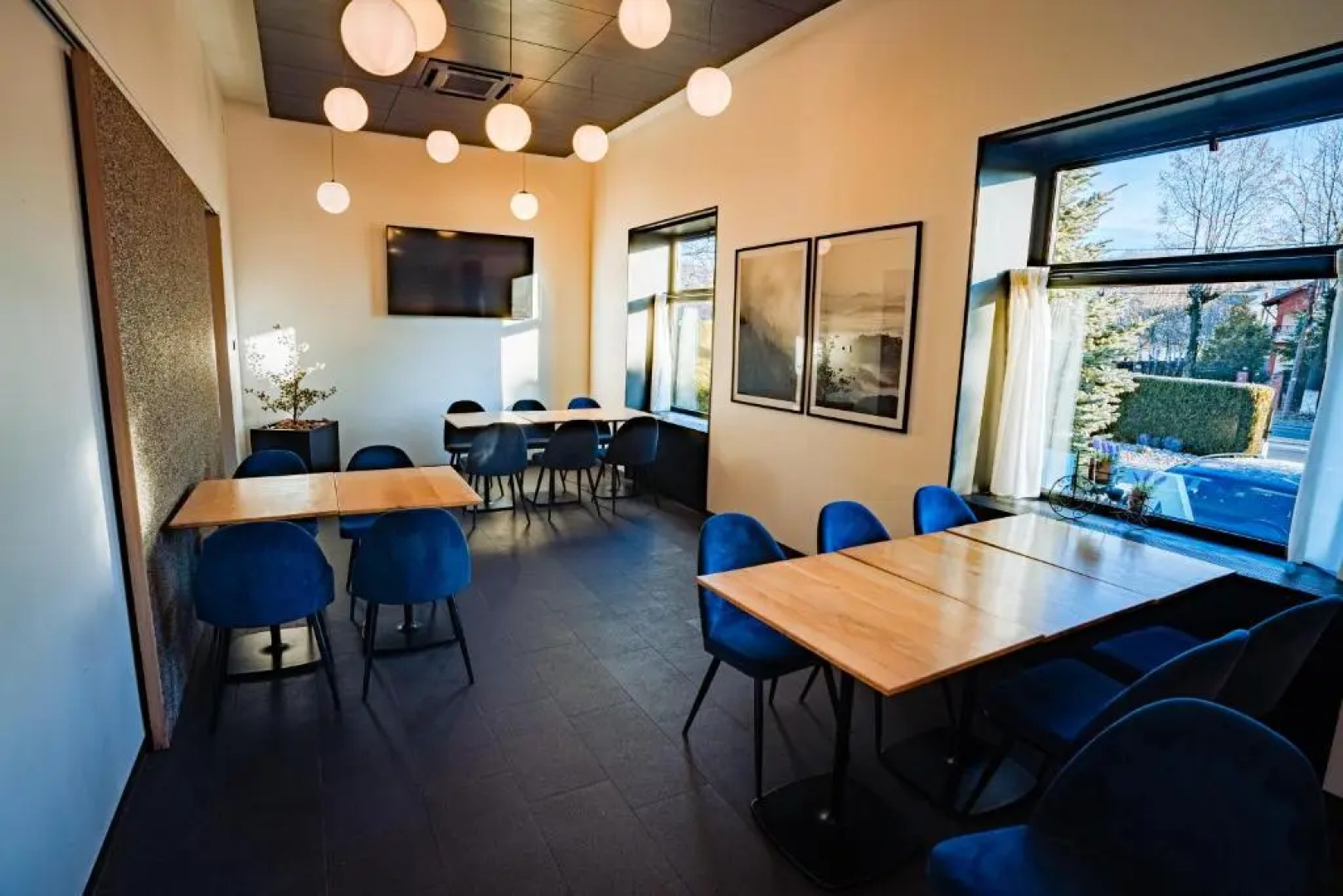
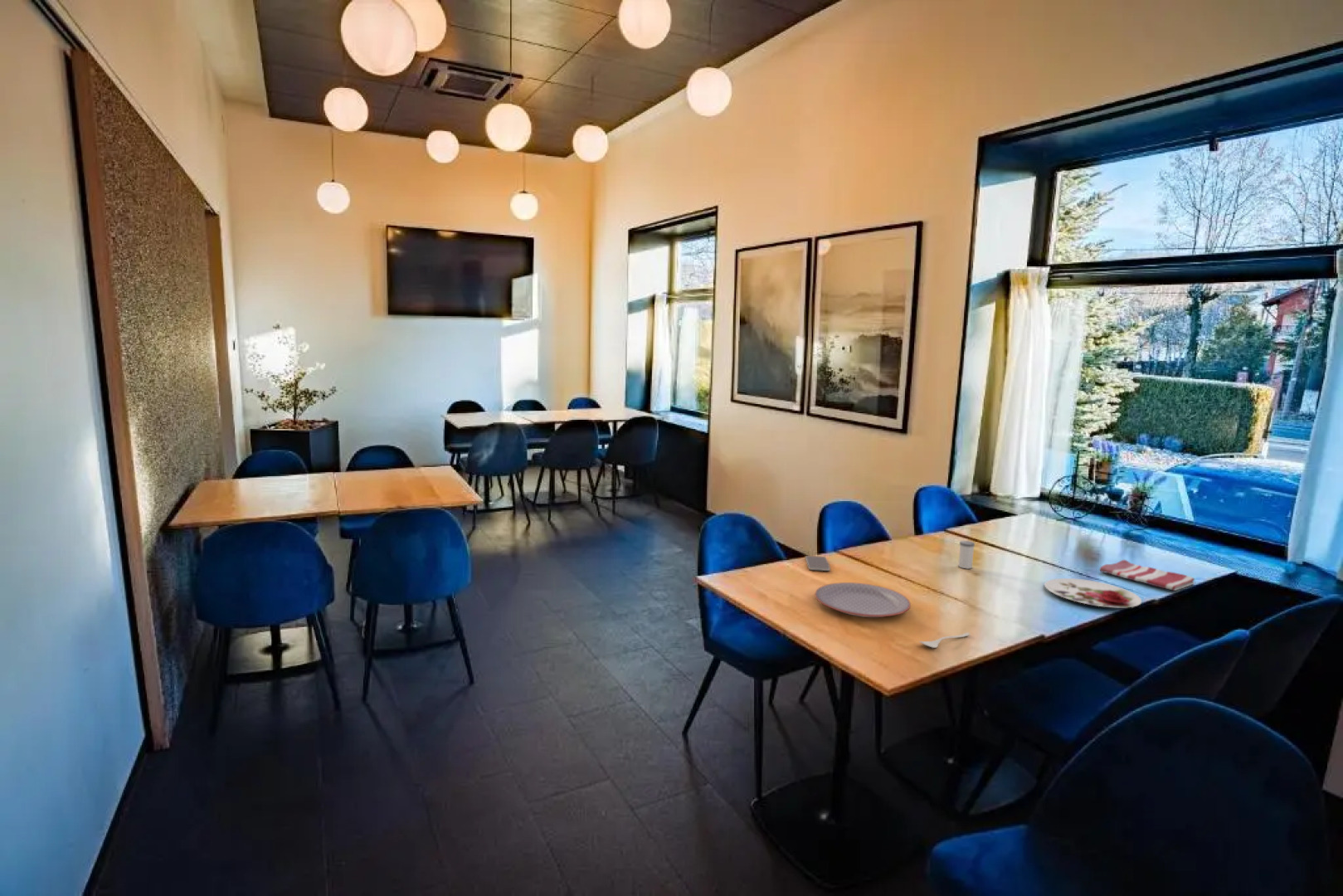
+ dish towel (1146, 574)
+ smartphone (817, 562)
+ plate (1092, 592)
+ salt shaker (966, 554)
+ spoon (945, 638)
+ plate (861, 601)
